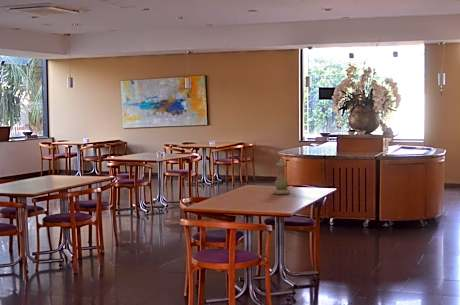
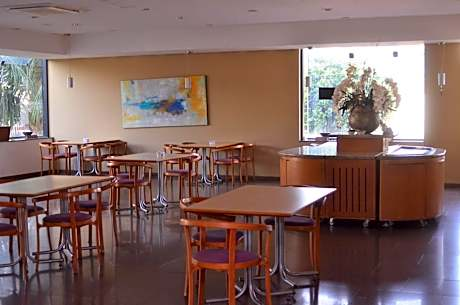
- vase (281, 176)
